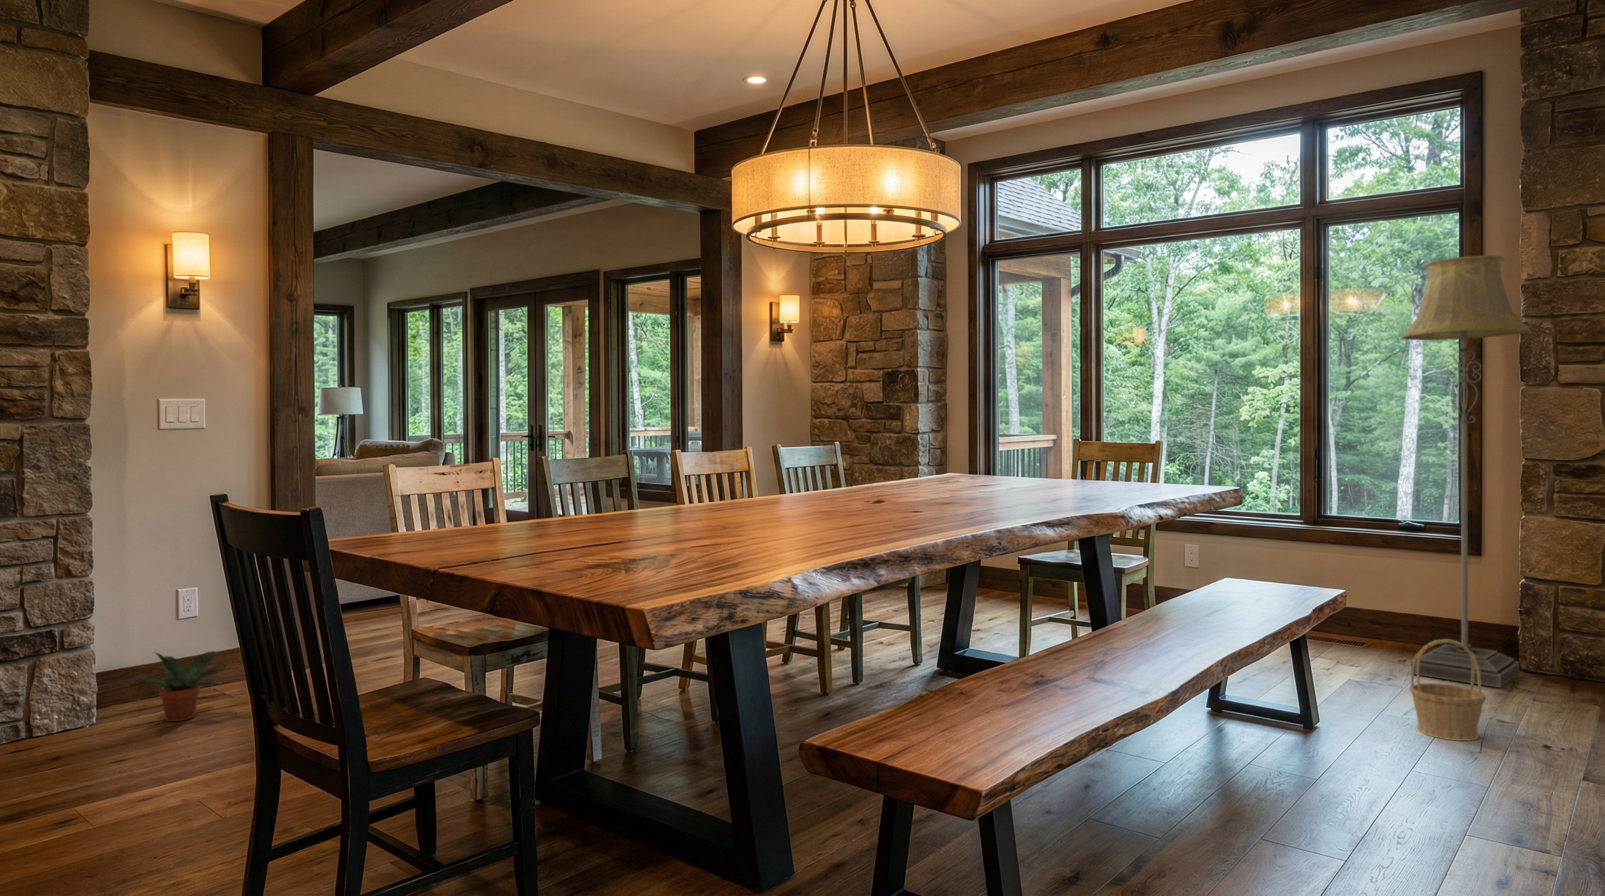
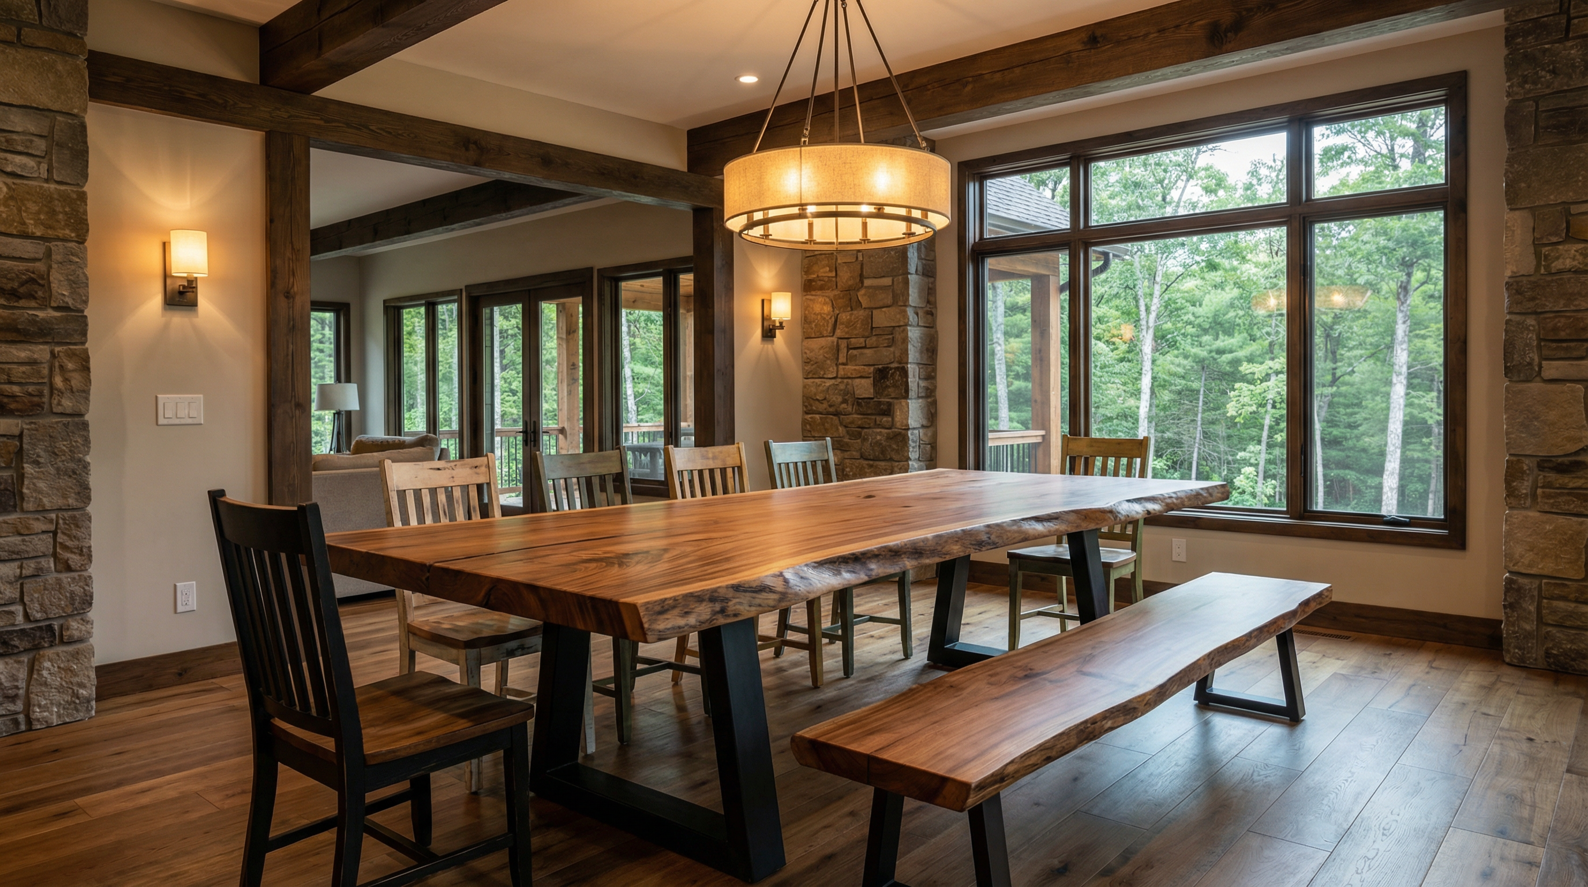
- floor lamp (1464, 467)
- potted plant (181, 682)
- basket (1447, 686)
